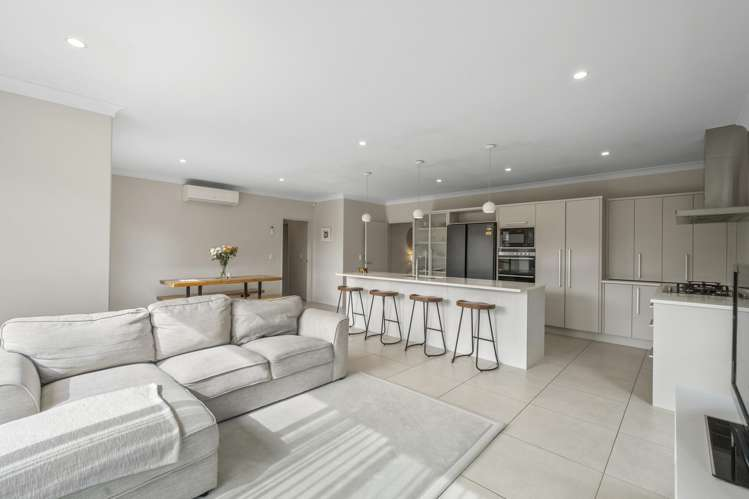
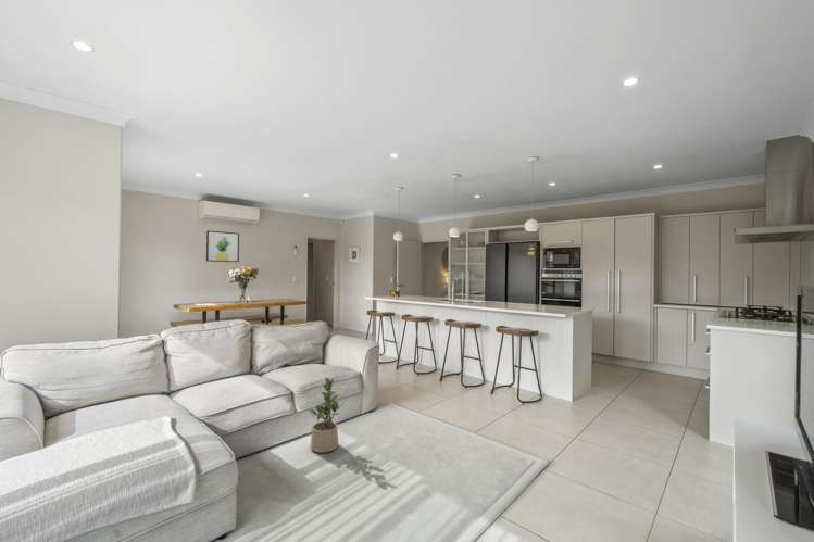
+ wall art (223, 247)
+ potted plant (324, 411)
